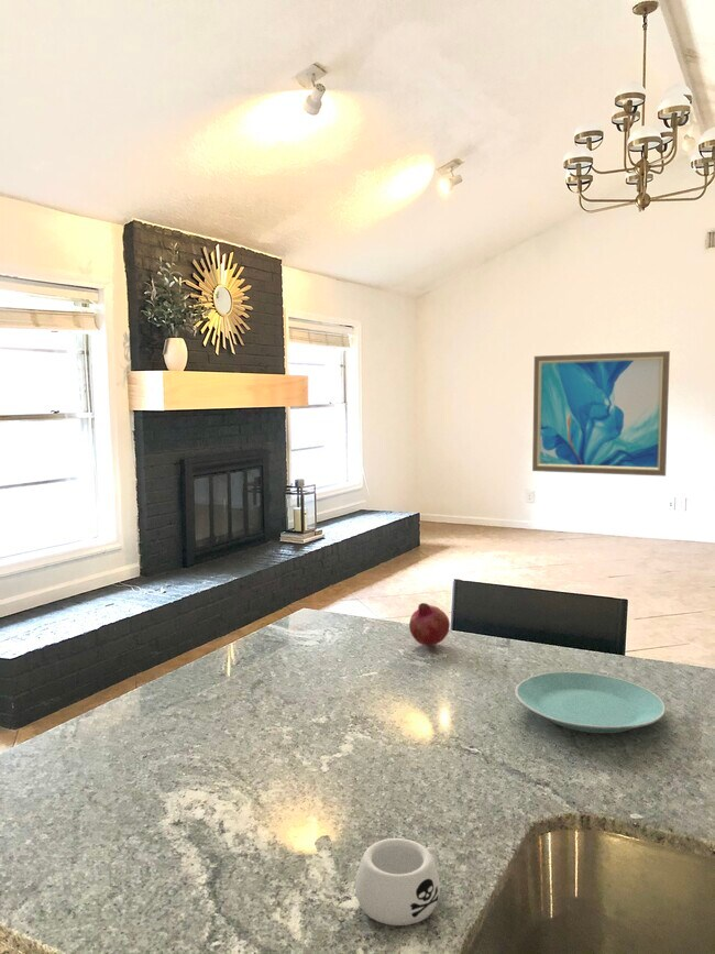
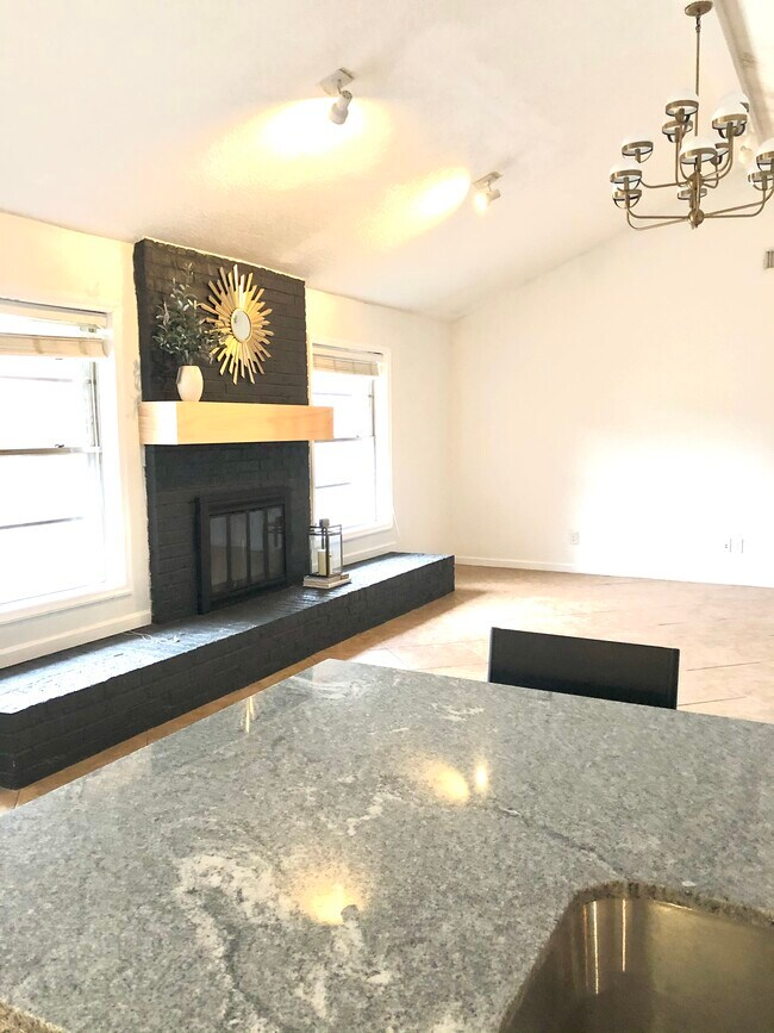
- wall art (597, 414)
- fruit (429, 622)
- plate (587, 704)
- mug (403, 876)
